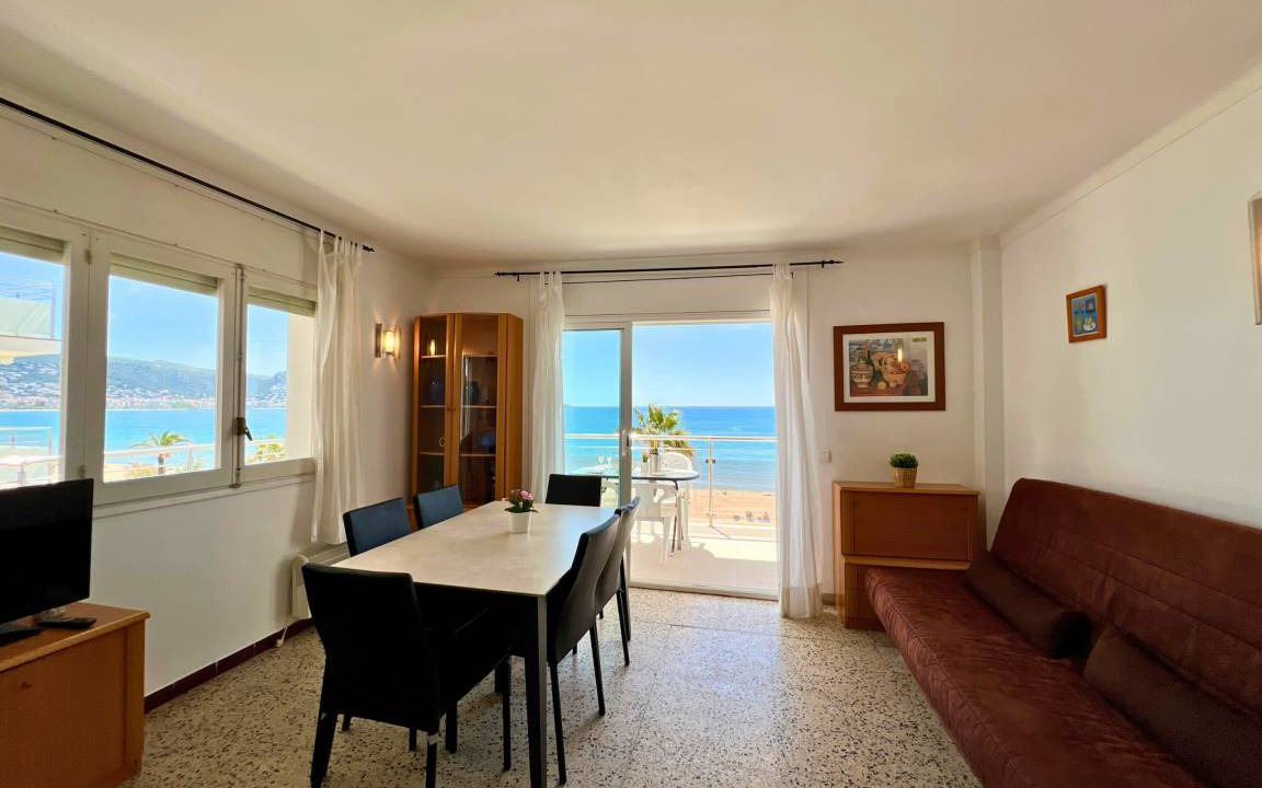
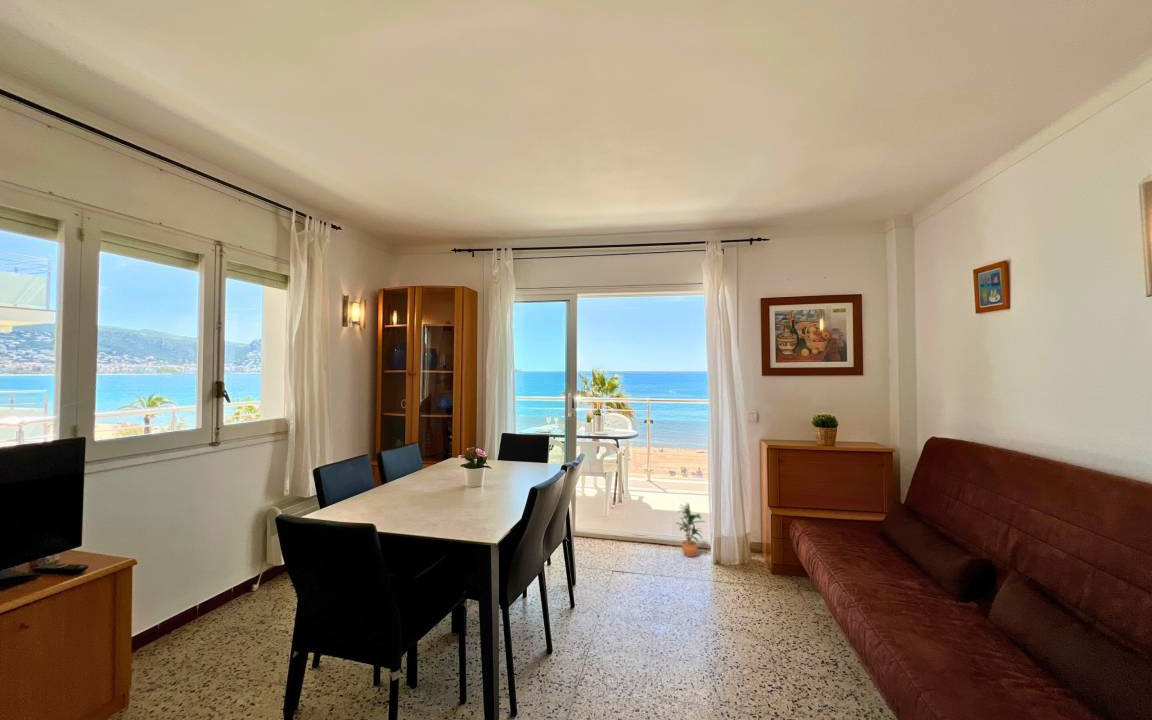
+ potted plant (690, 529)
